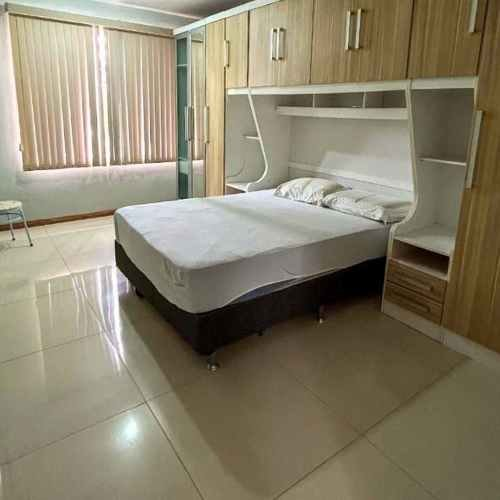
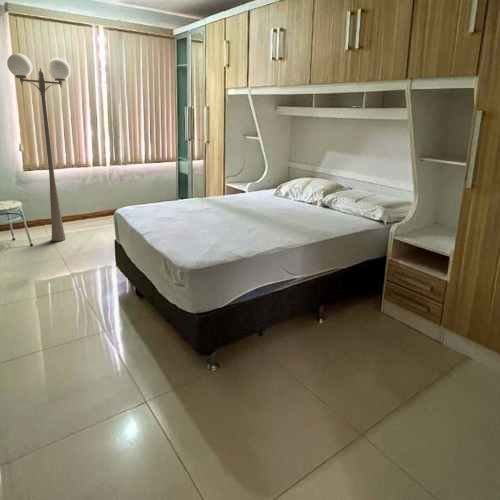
+ floor lamp (49, 152)
